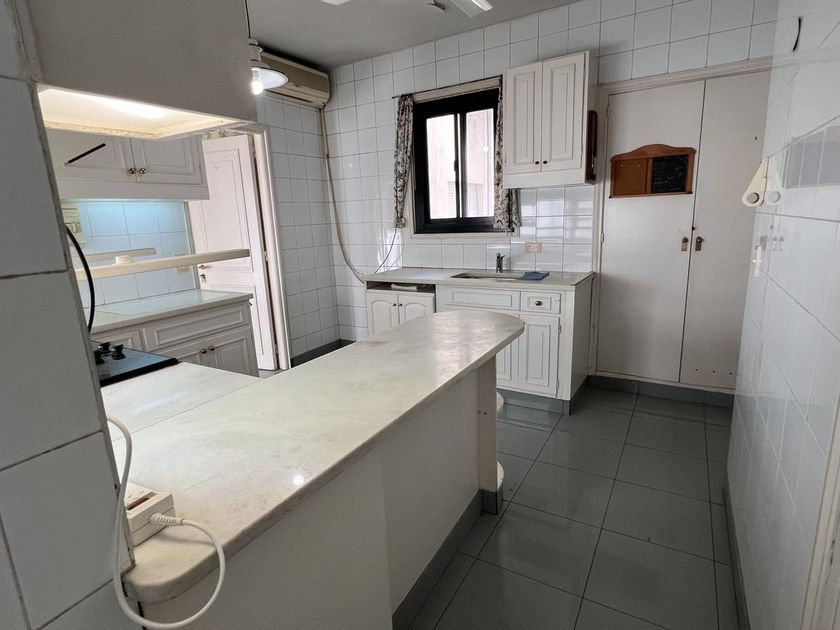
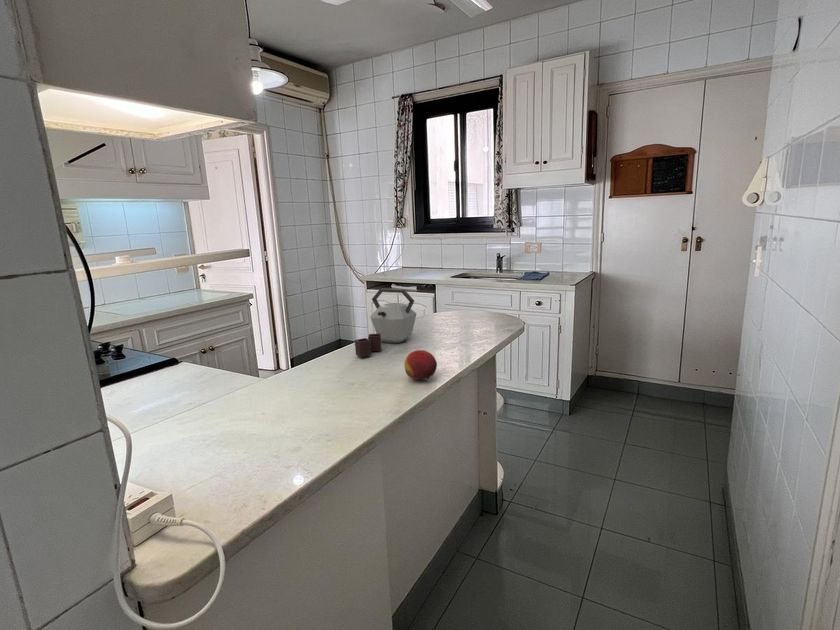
+ kettle (381, 319)
+ fruit (419, 364)
